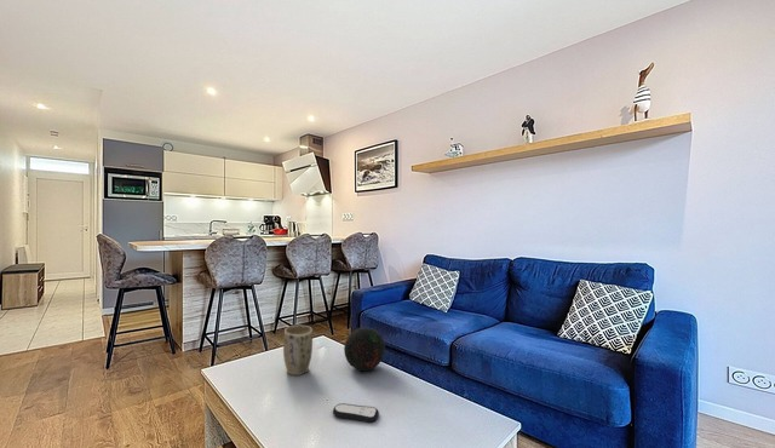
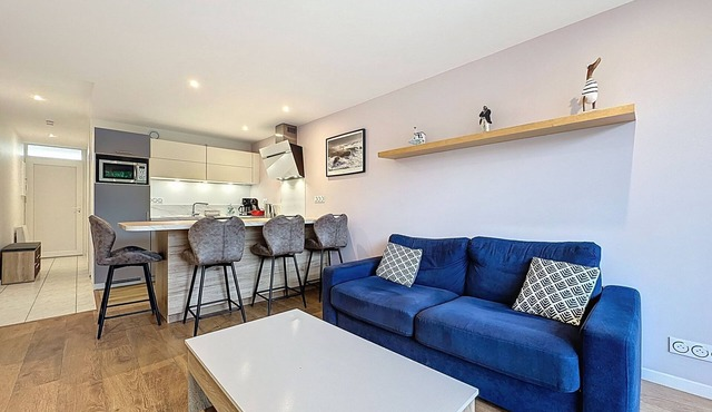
- decorative orb (364, 348)
- remote control (355, 412)
- plant pot (298, 350)
